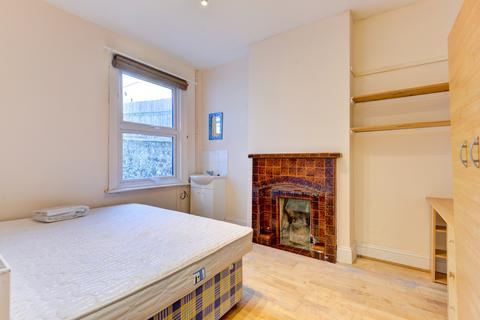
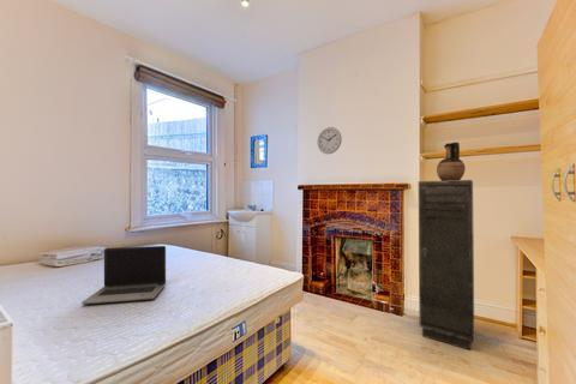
+ wall clock (329, 140)
+ storage cabinet (446, 257)
+ laptop computer (127, 272)
+ ceramic jug (450, 162)
